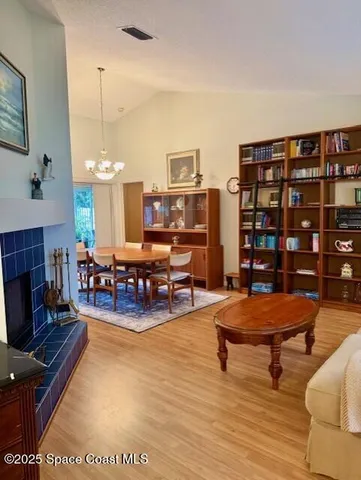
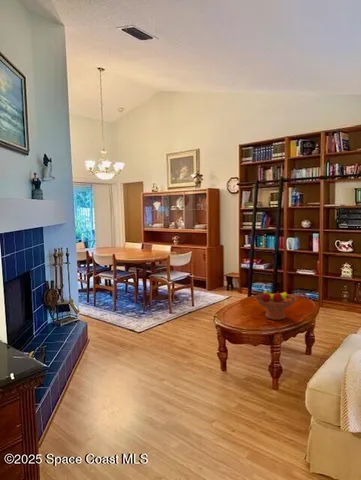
+ fruit bowl (275, 304)
